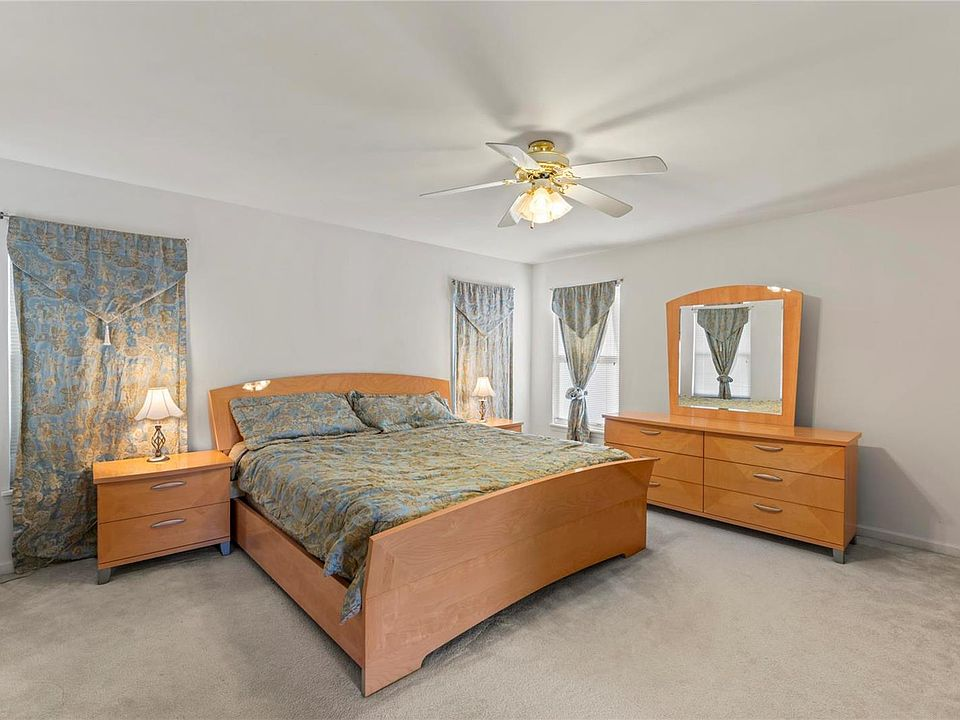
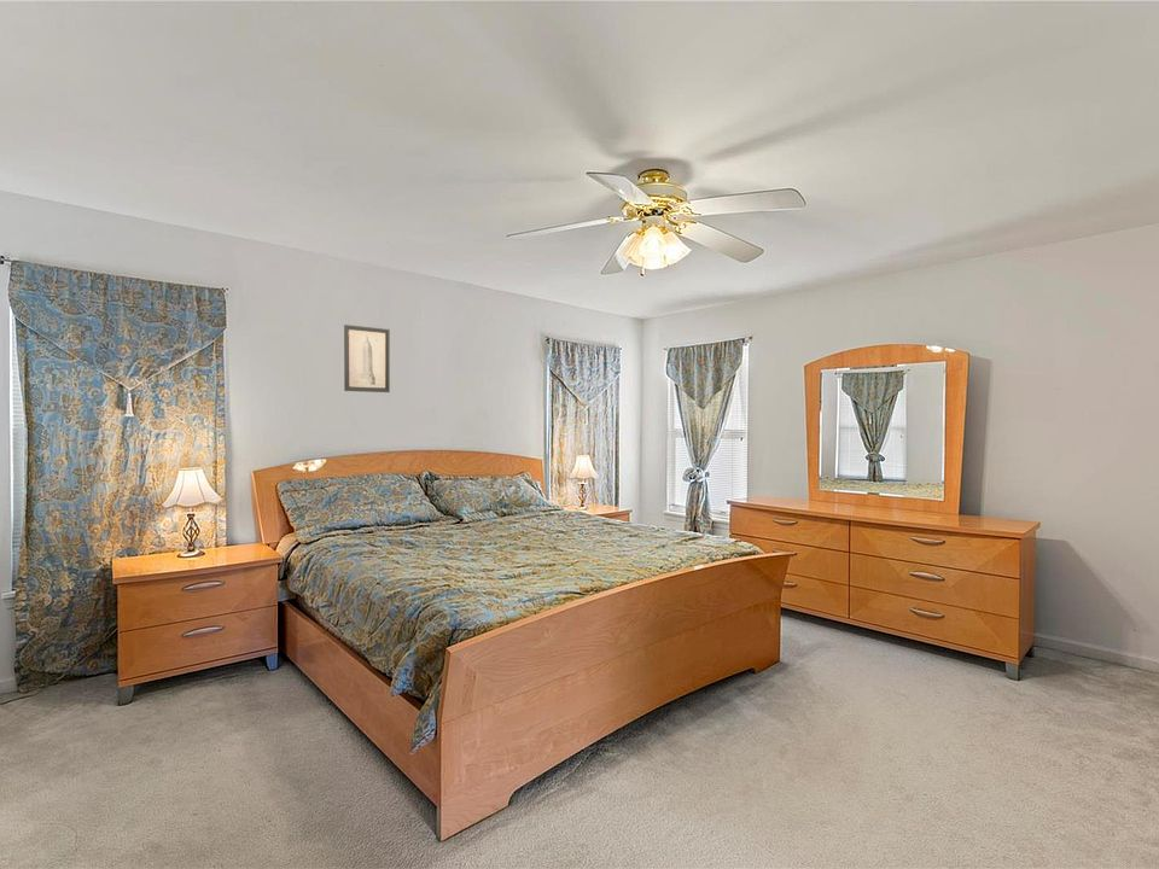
+ wall art (367, 358)
